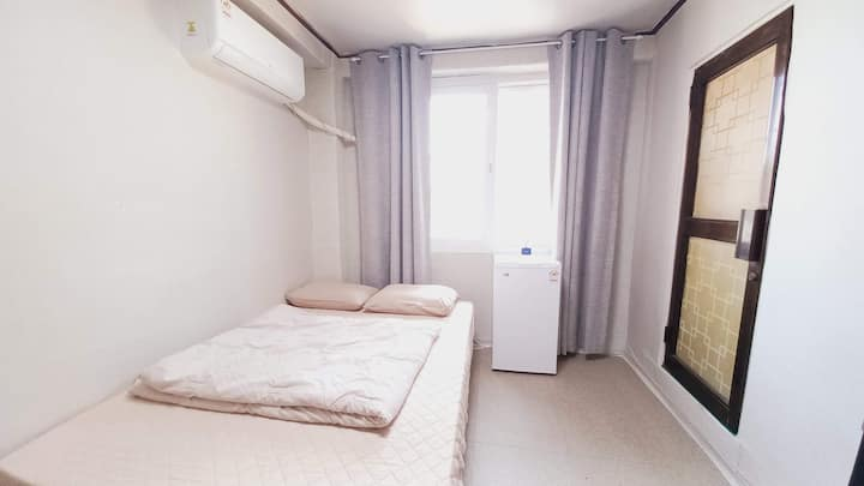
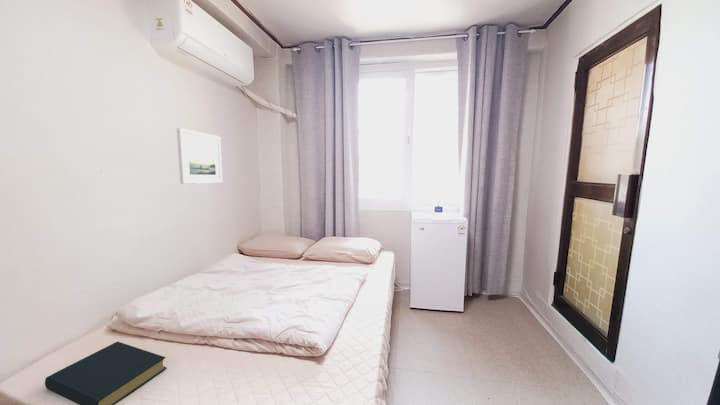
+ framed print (202, 158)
+ hardback book (109, 372)
